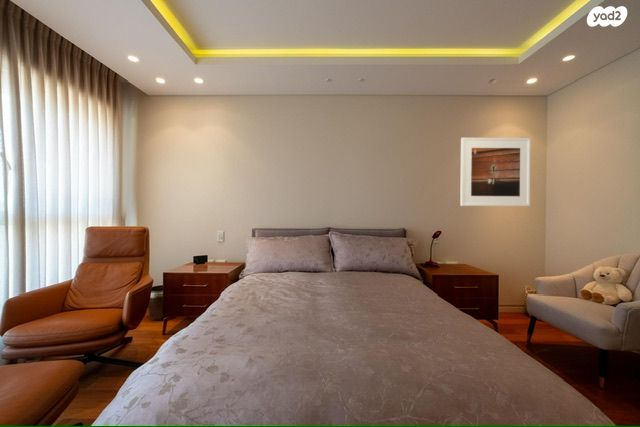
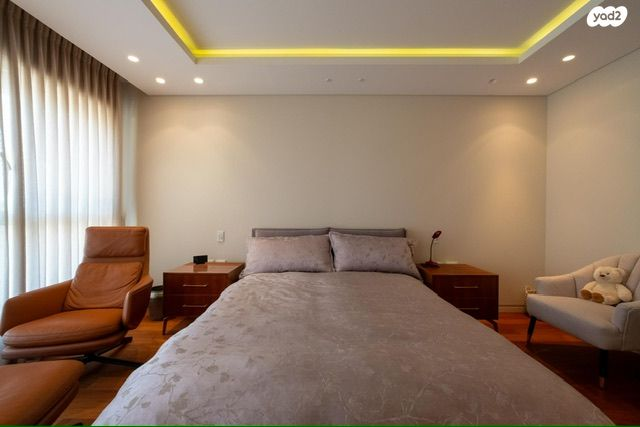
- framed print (495, 172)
